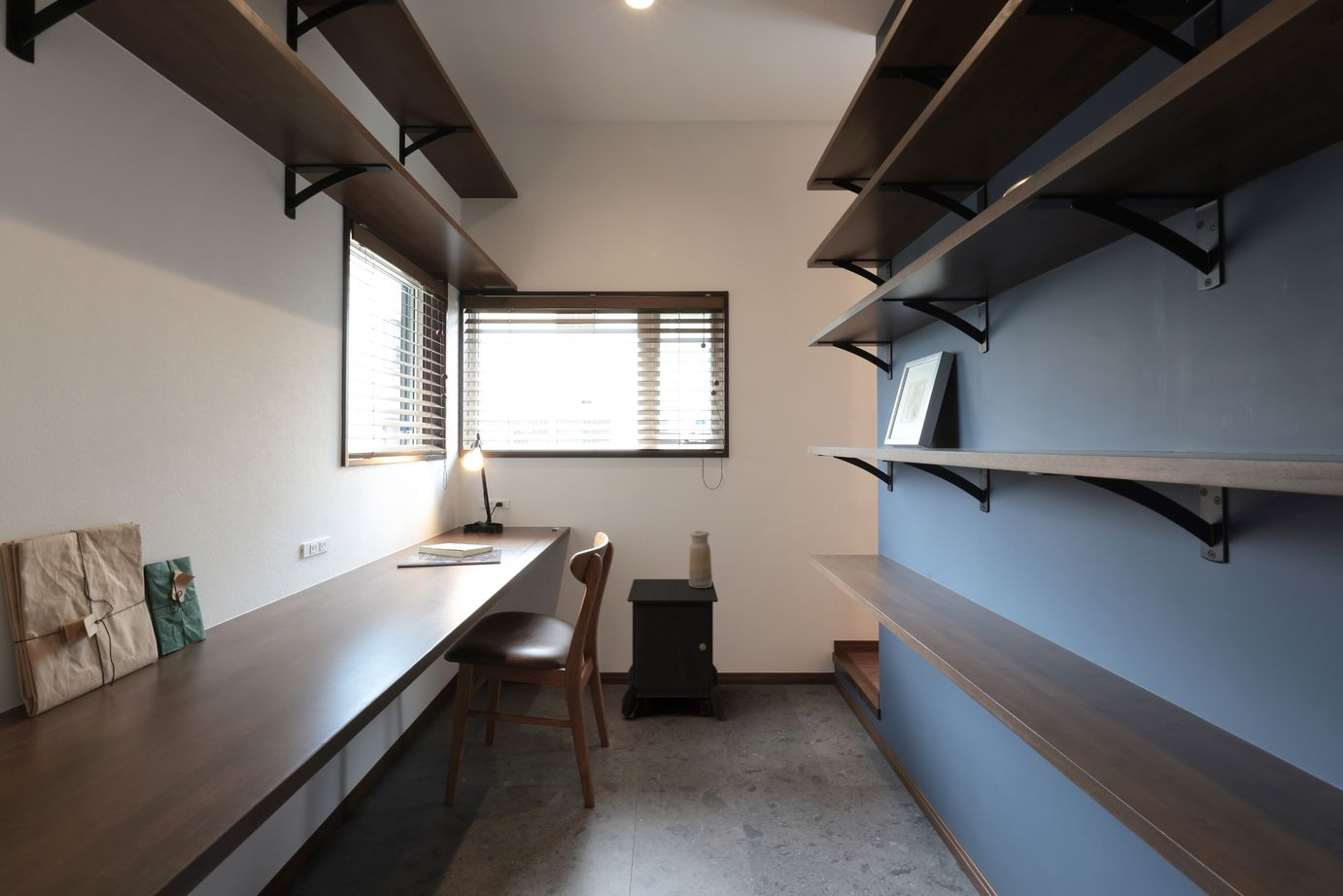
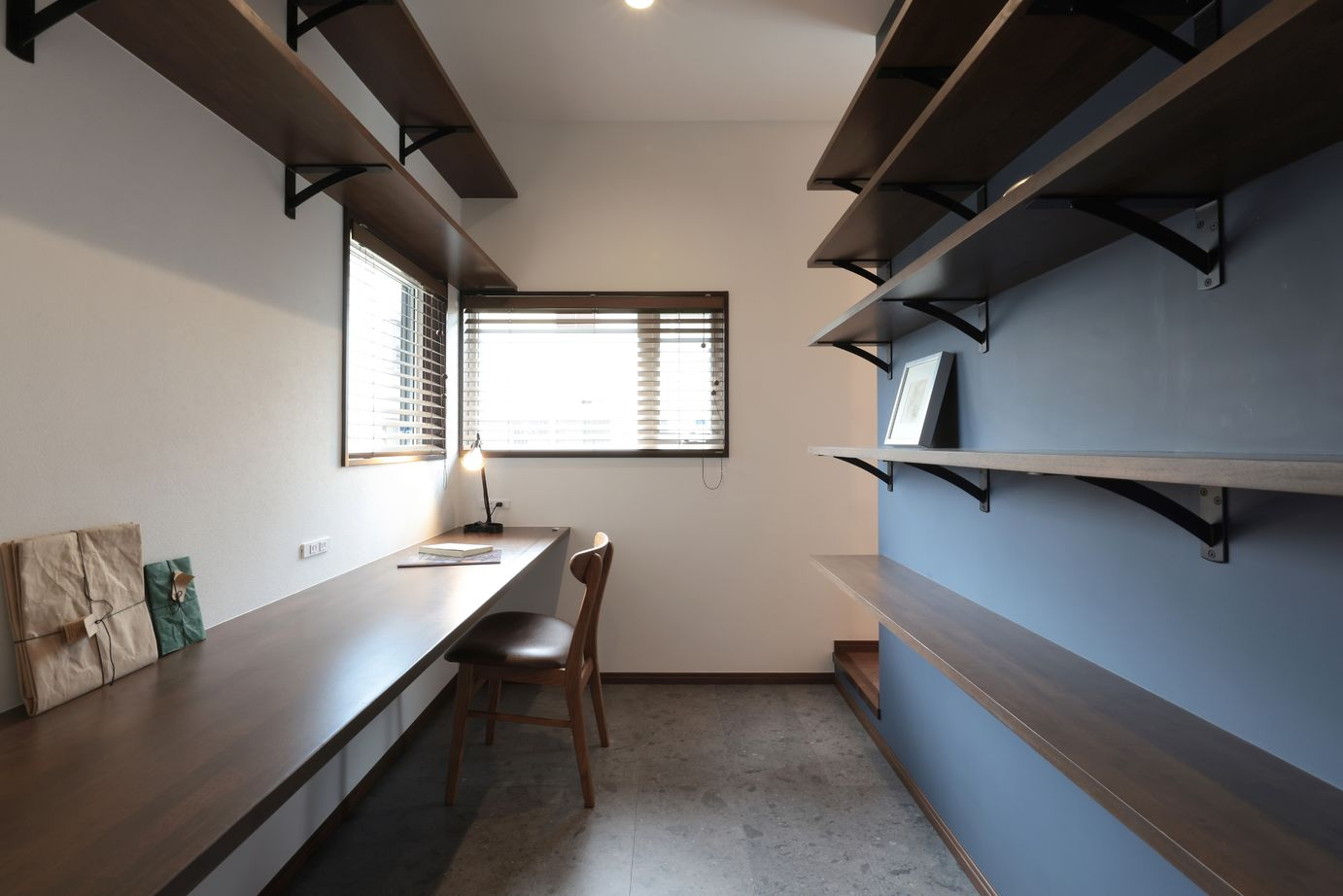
- vase (700, 559)
- nightstand (672, 644)
